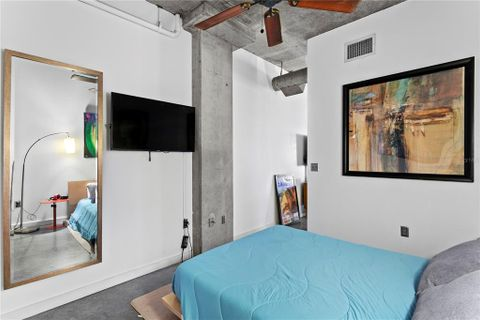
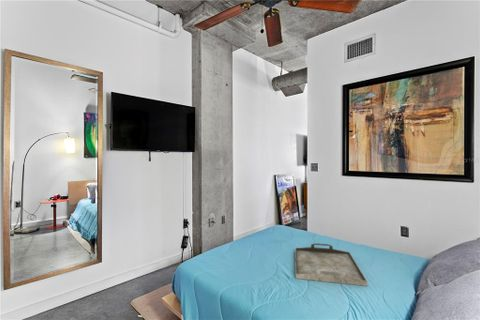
+ serving tray (325, 260)
